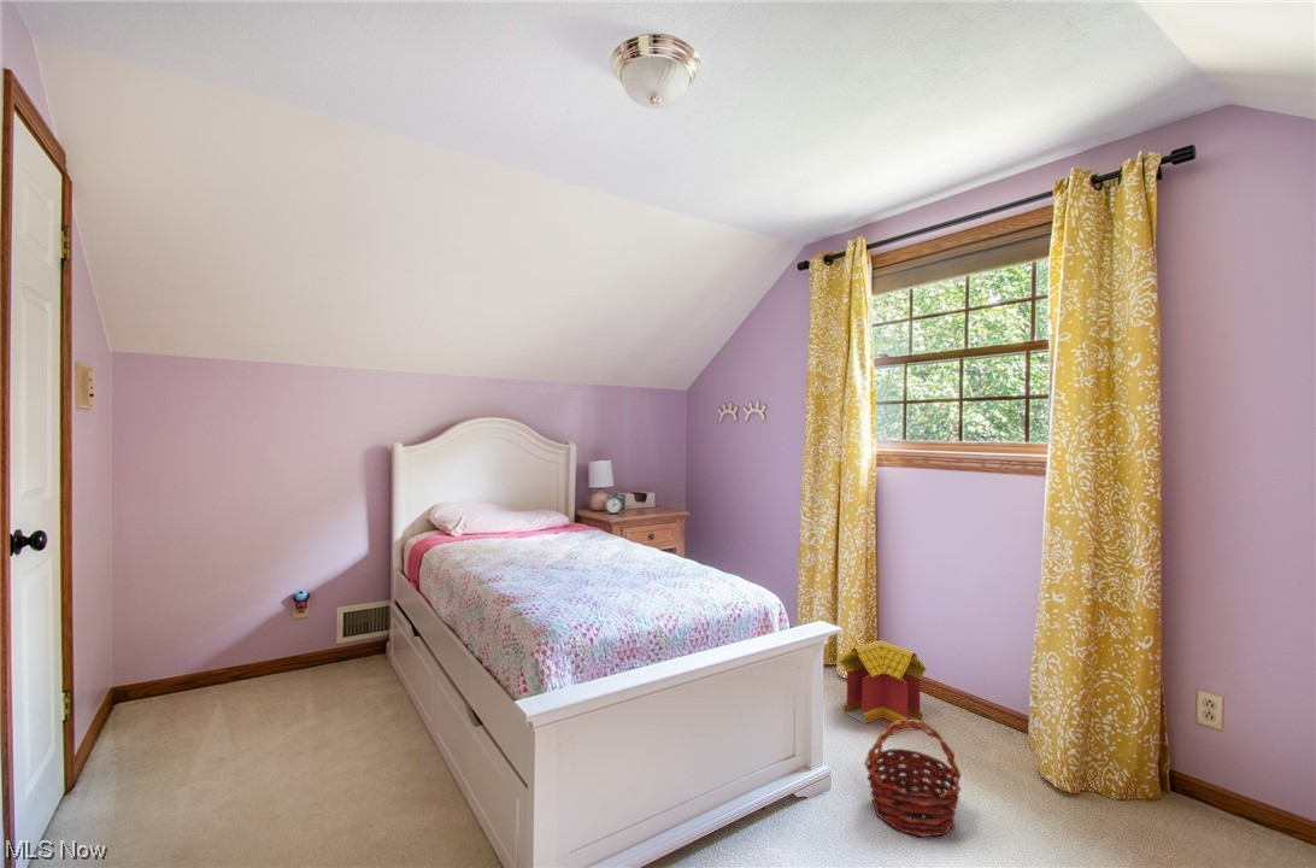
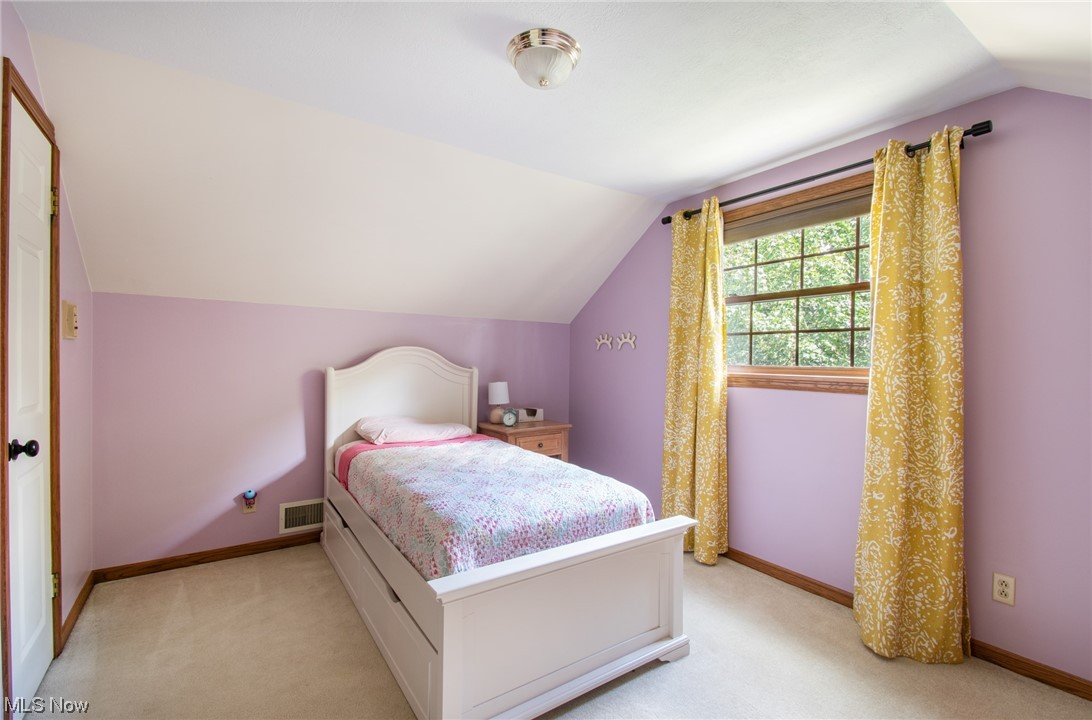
- basket (911, 767)
- toy house (881, 679)
